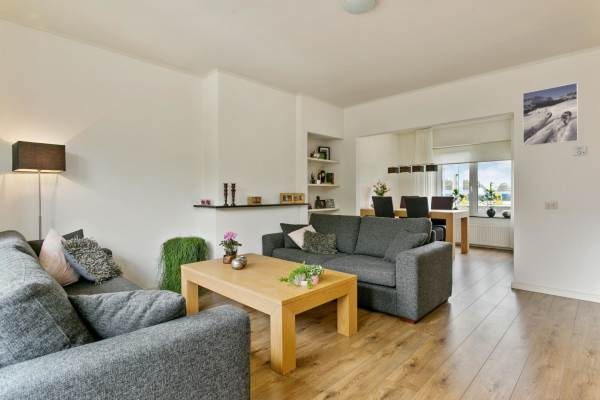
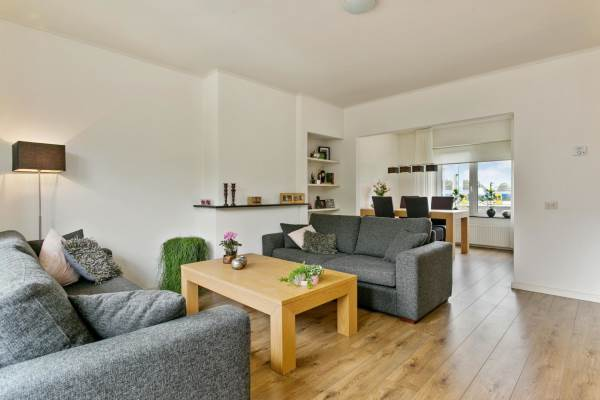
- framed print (549, 116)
